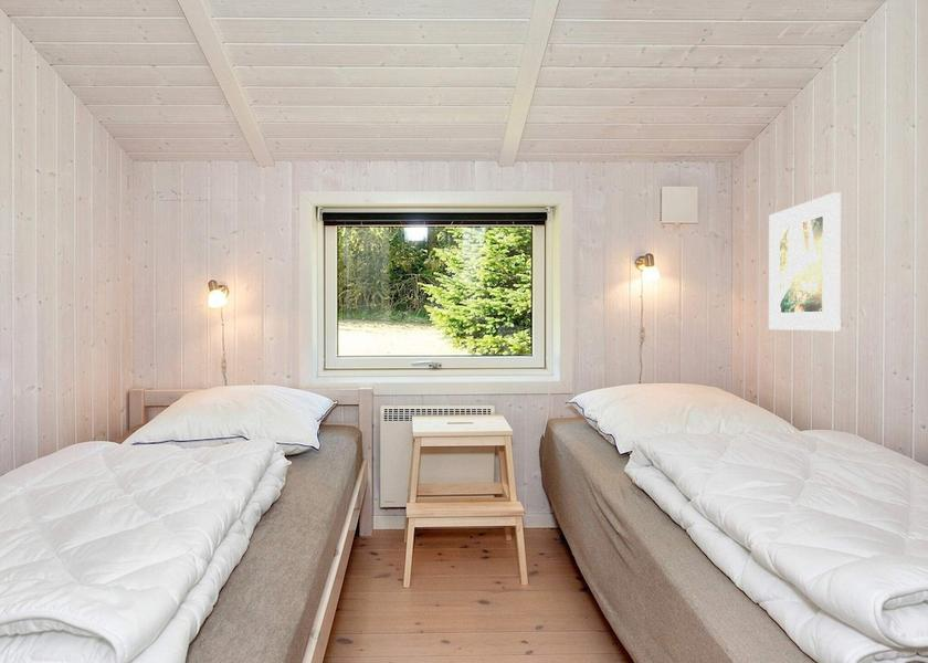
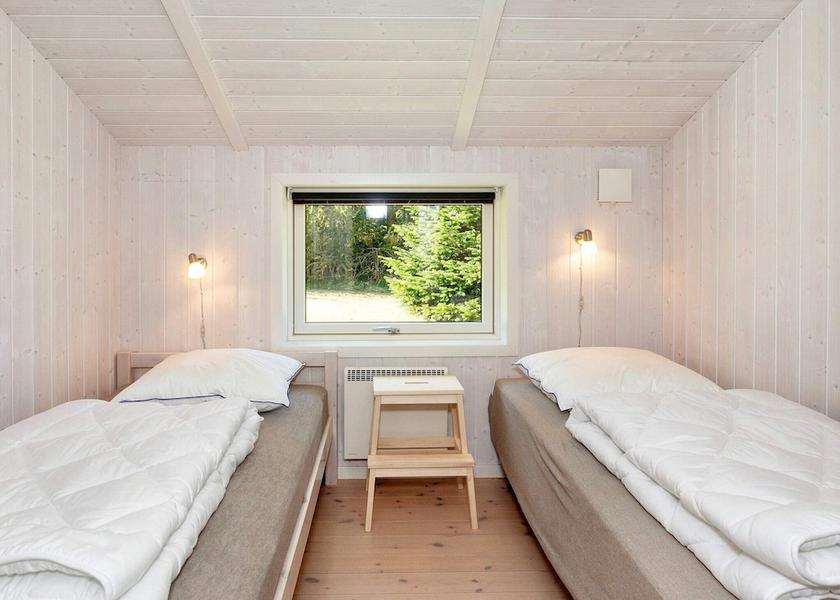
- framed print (801, 267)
